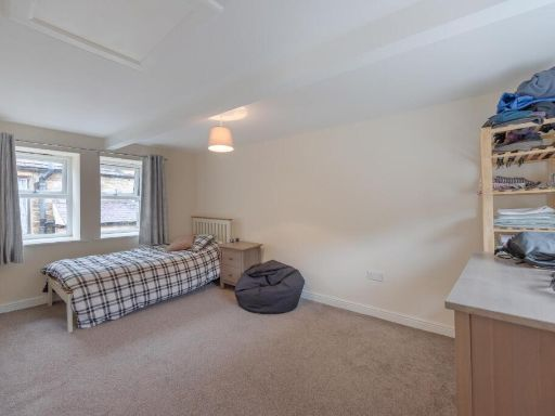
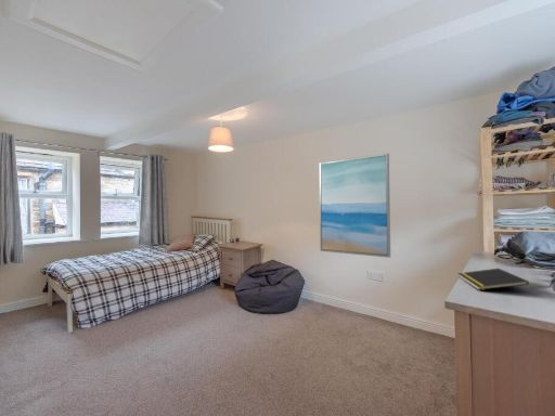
+ notepad (489, 277)
+ wall art (351, 206)
